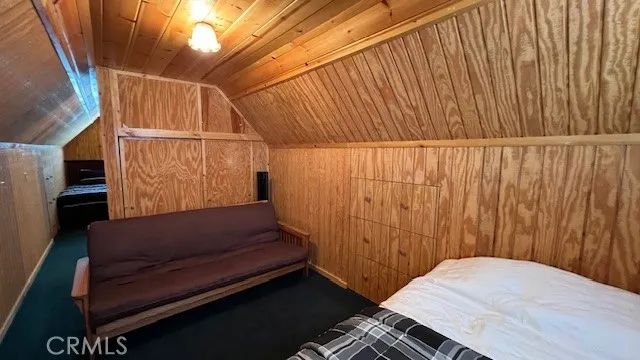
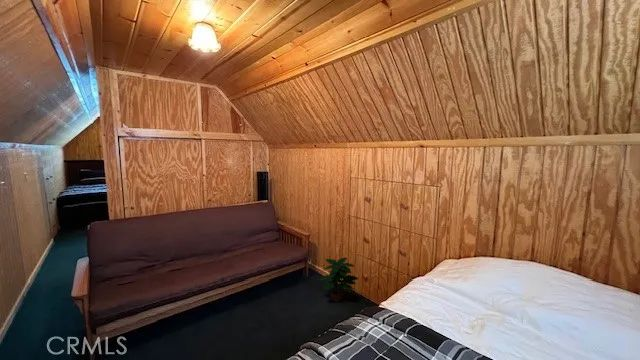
+ potted plant (338, 280)
